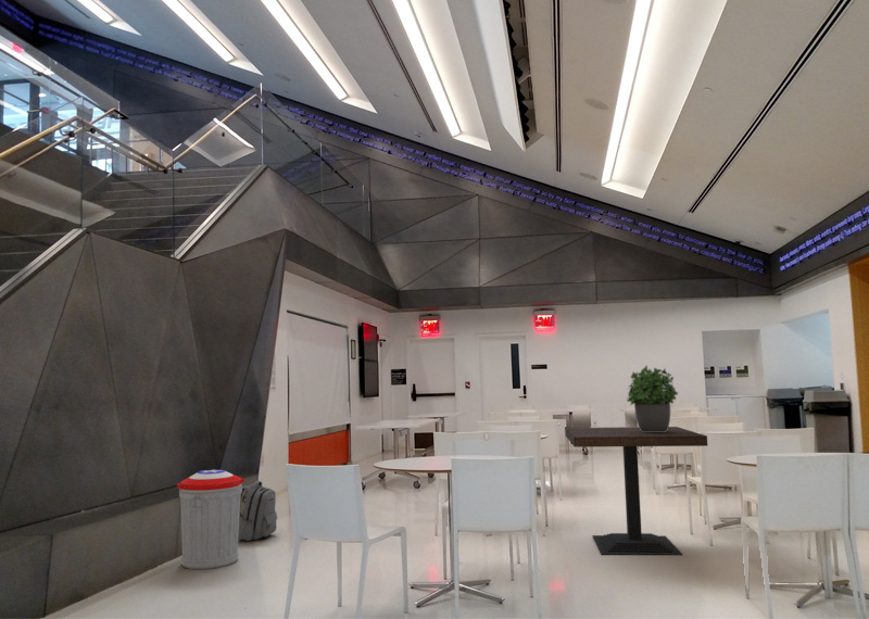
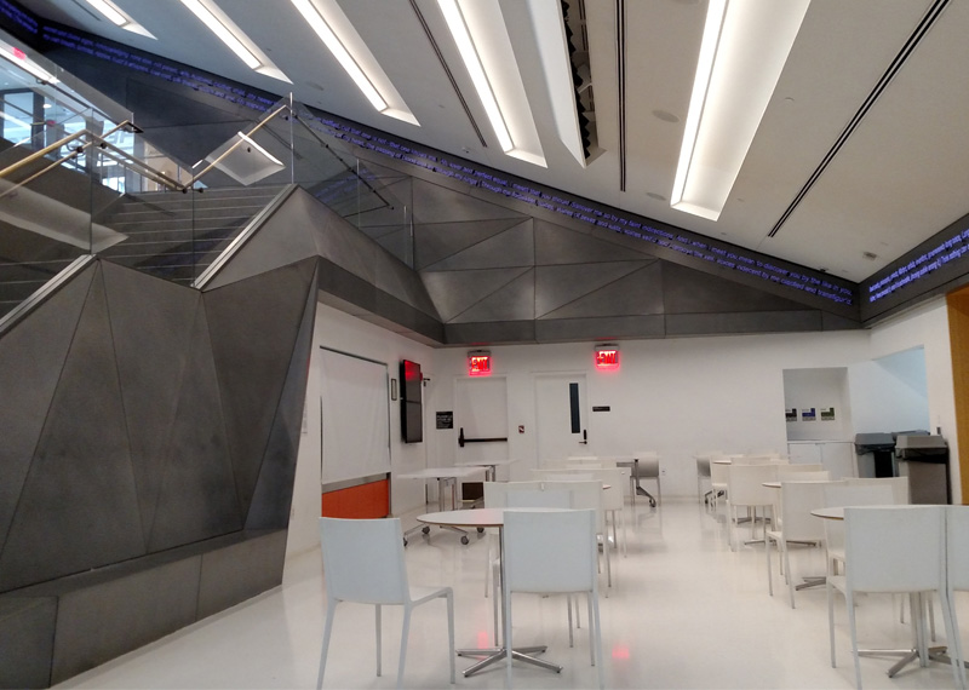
- dining table (631, 488)
- trash can (211, 516)
- potted plant (652, 397)
- backpack (252, 508)
